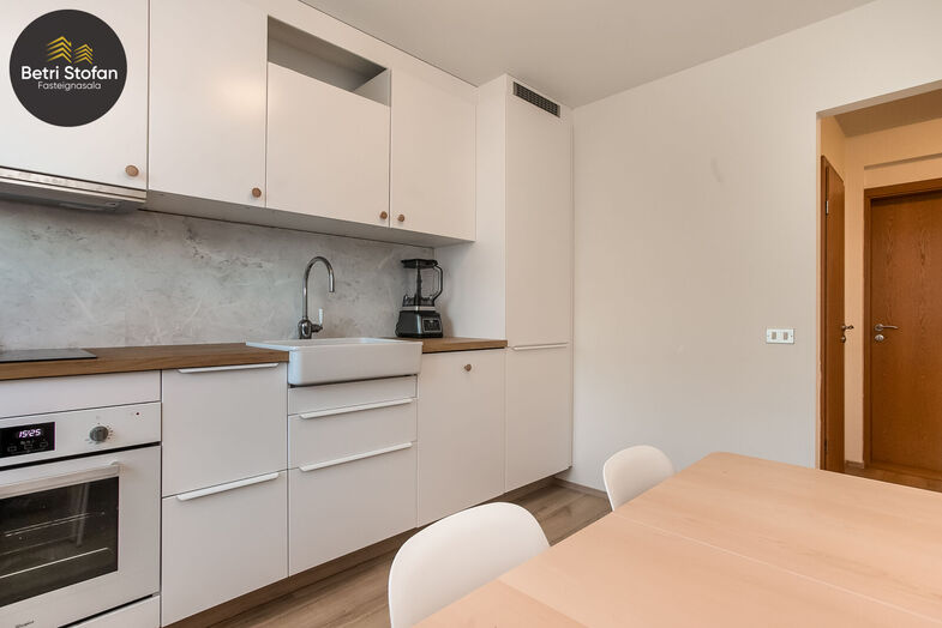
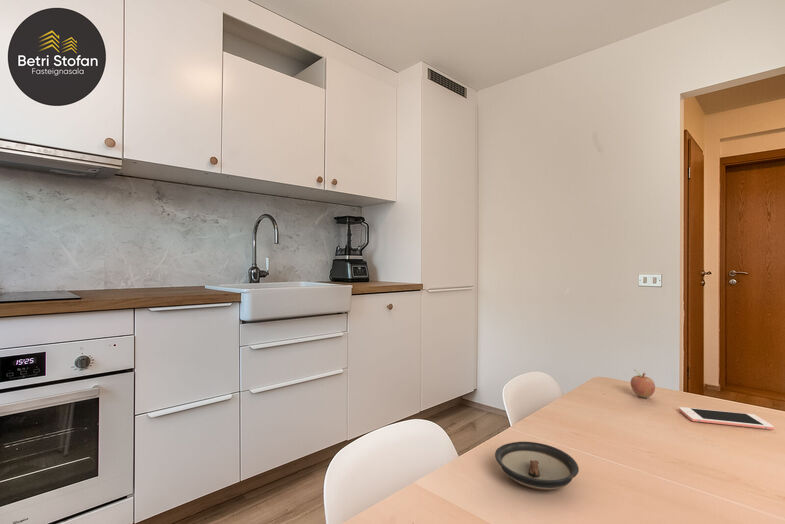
+ cell phone (723, 417)
+ saucer (535, 468)
+ fruit (642, 384)
